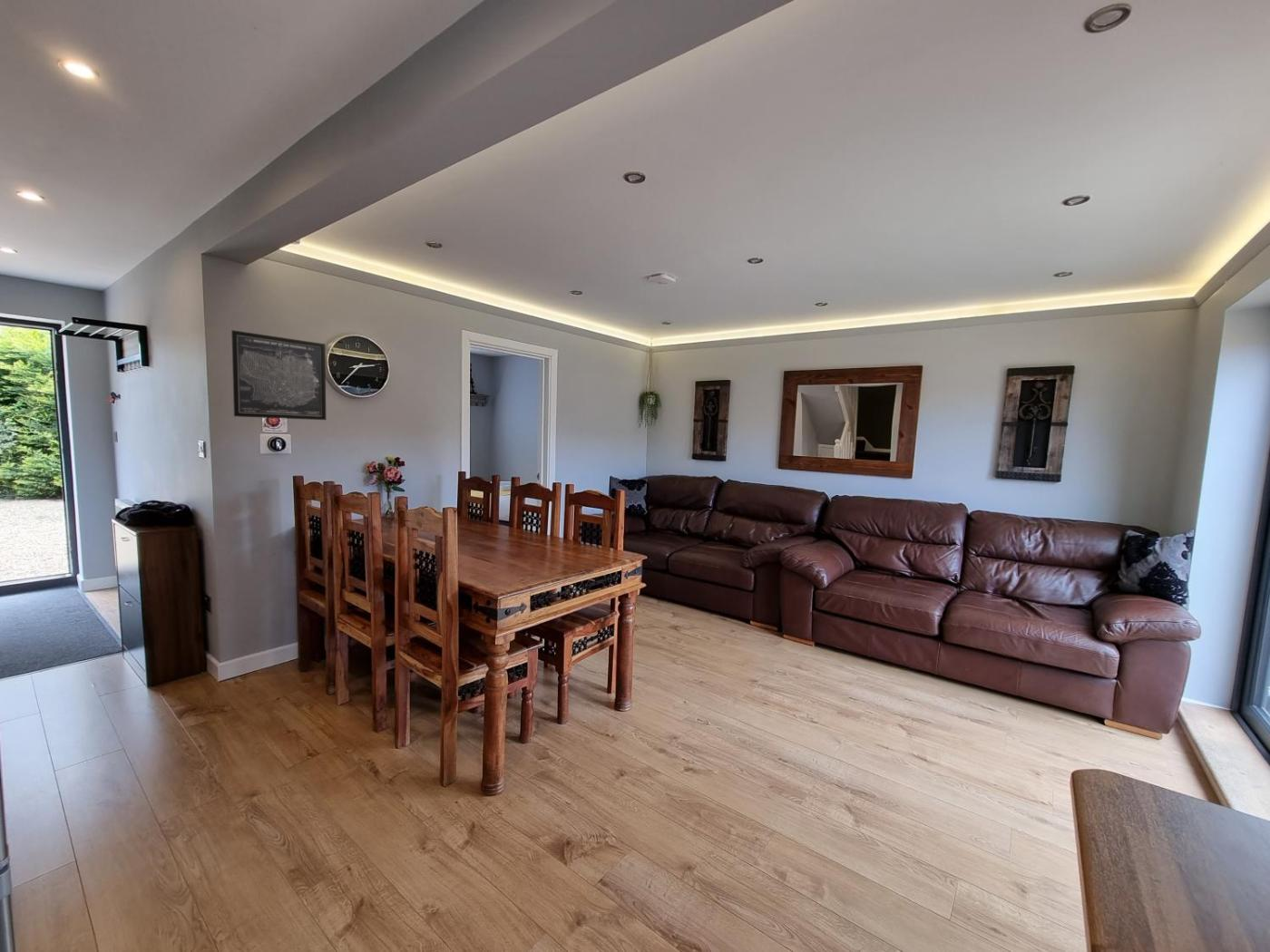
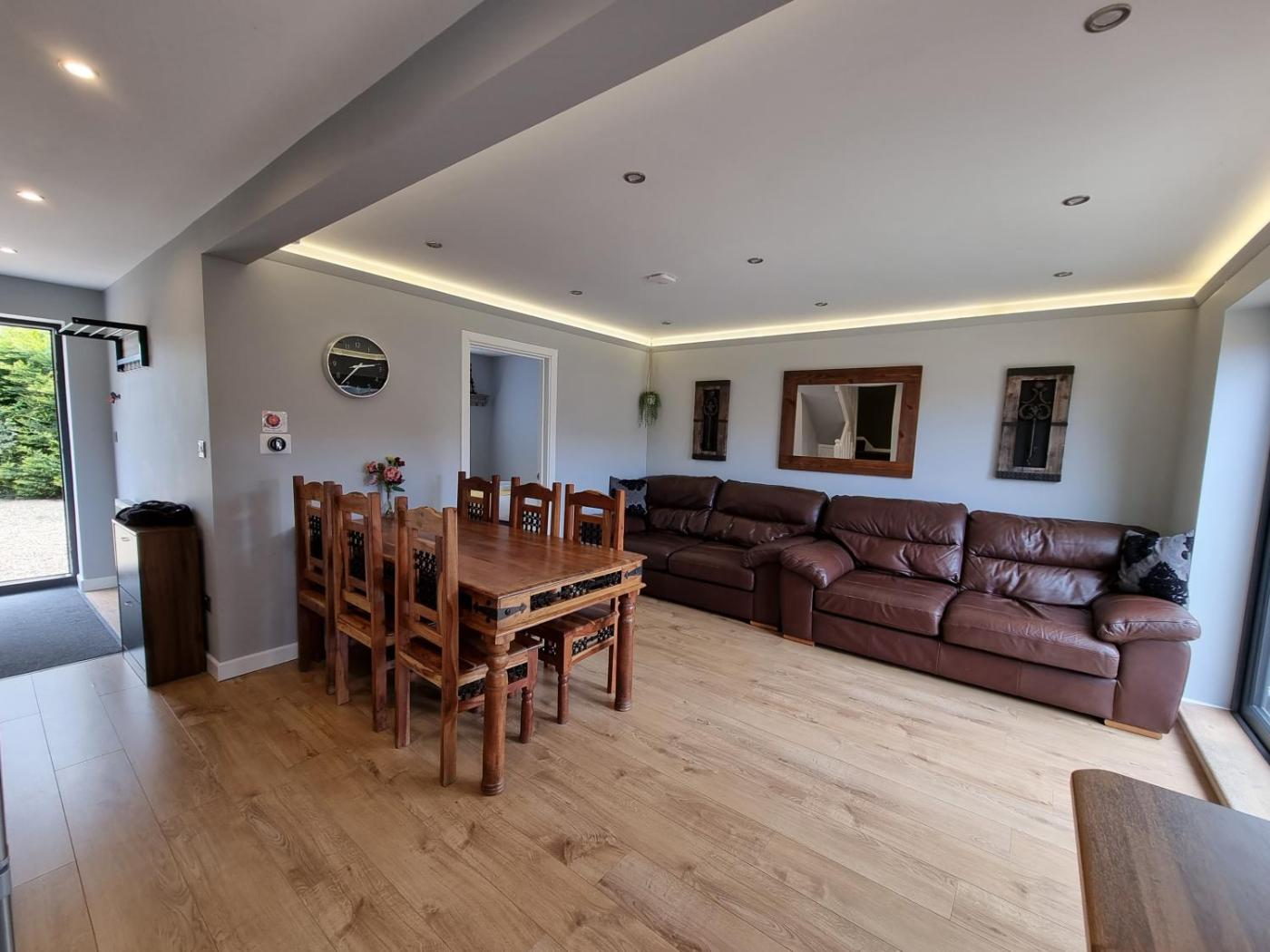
- wall art (281, 378)
